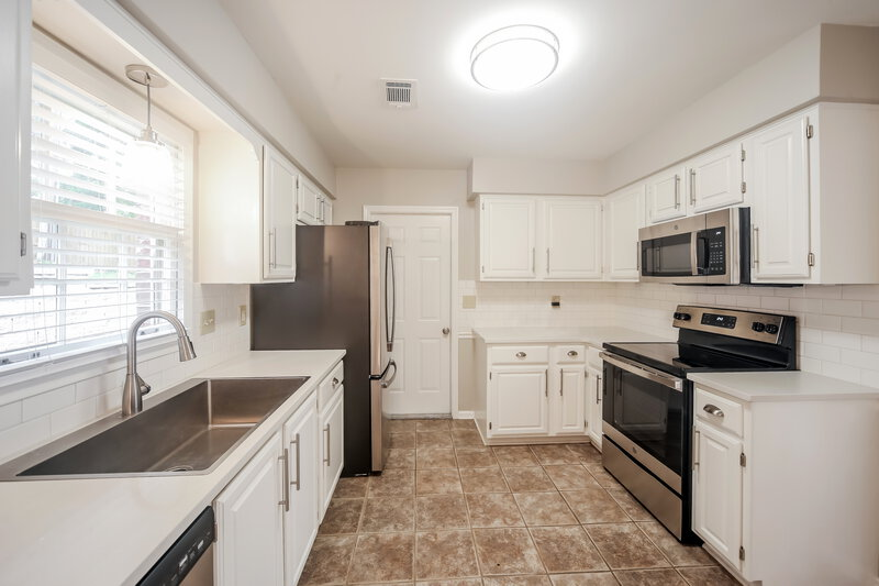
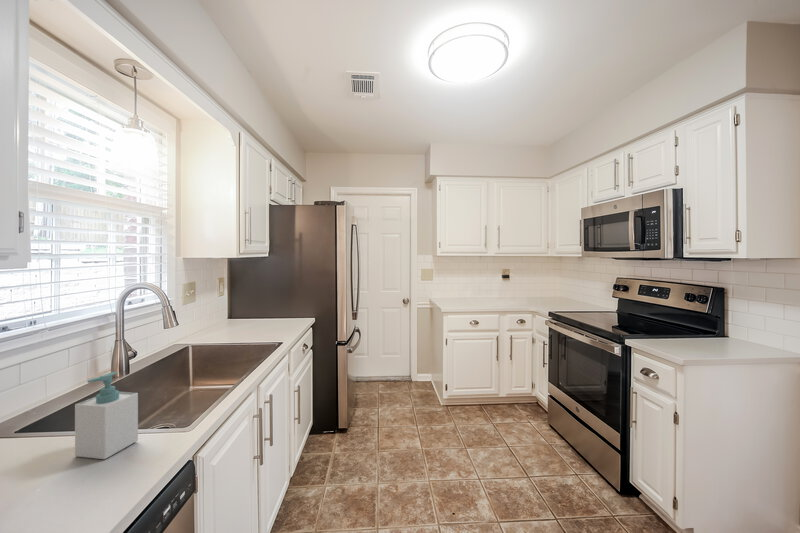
+ soap bottle (107, 411)
